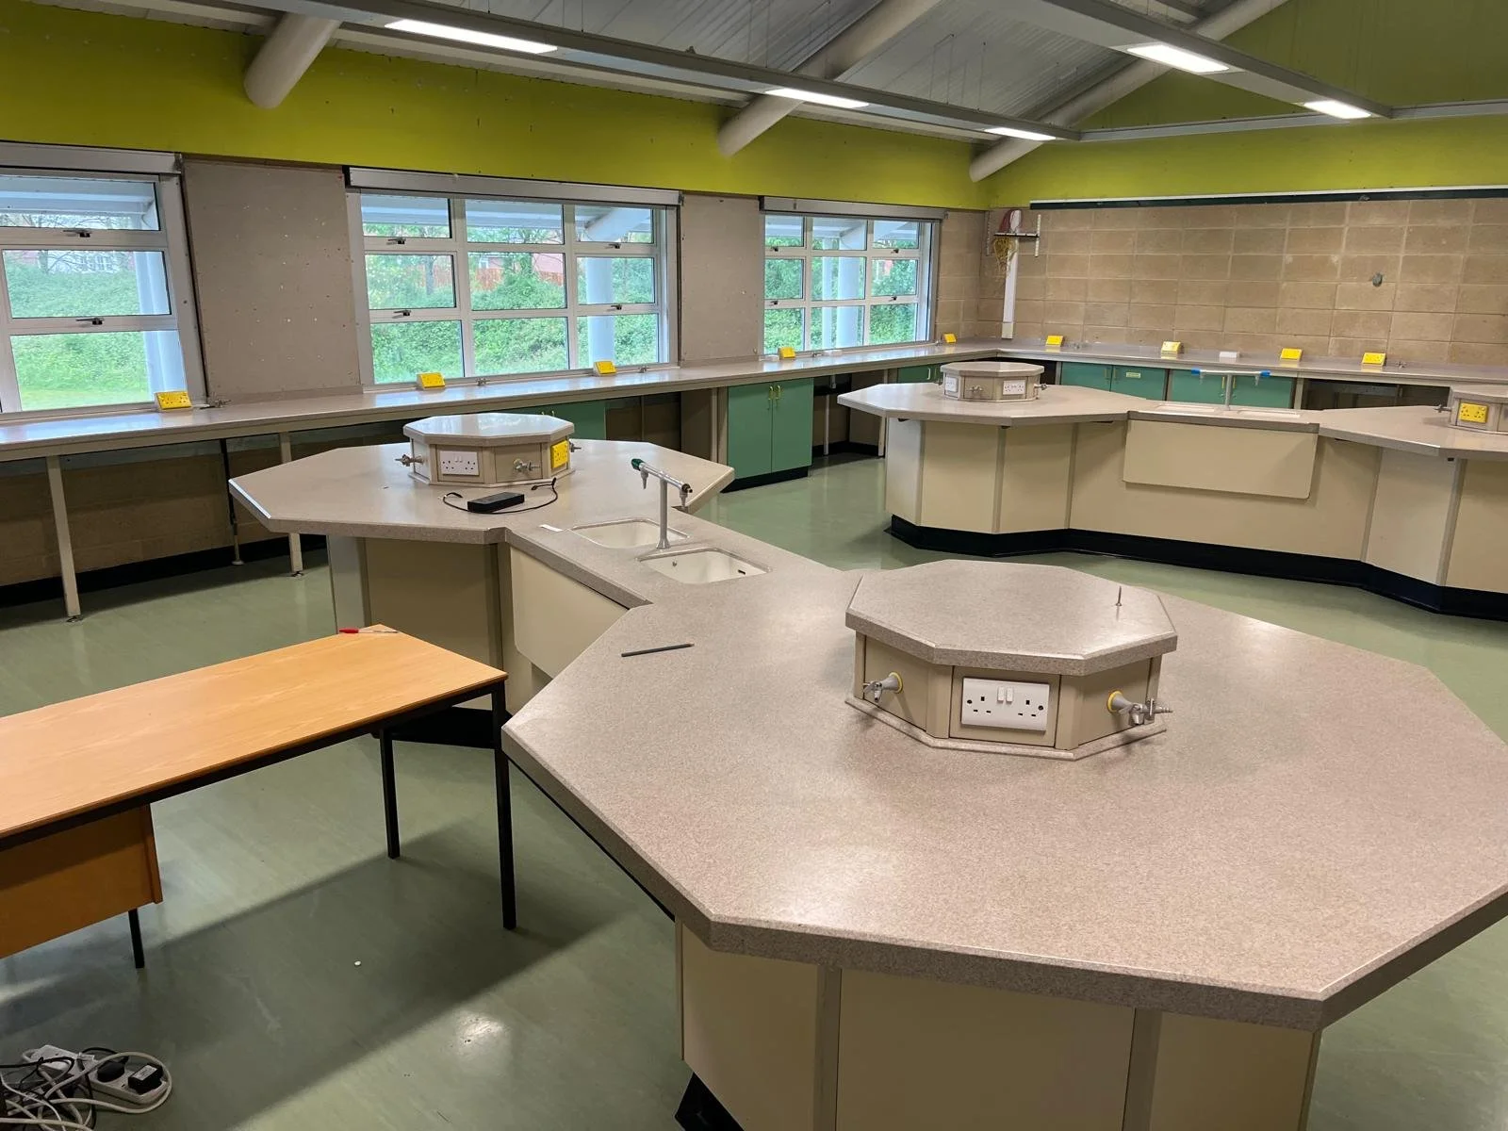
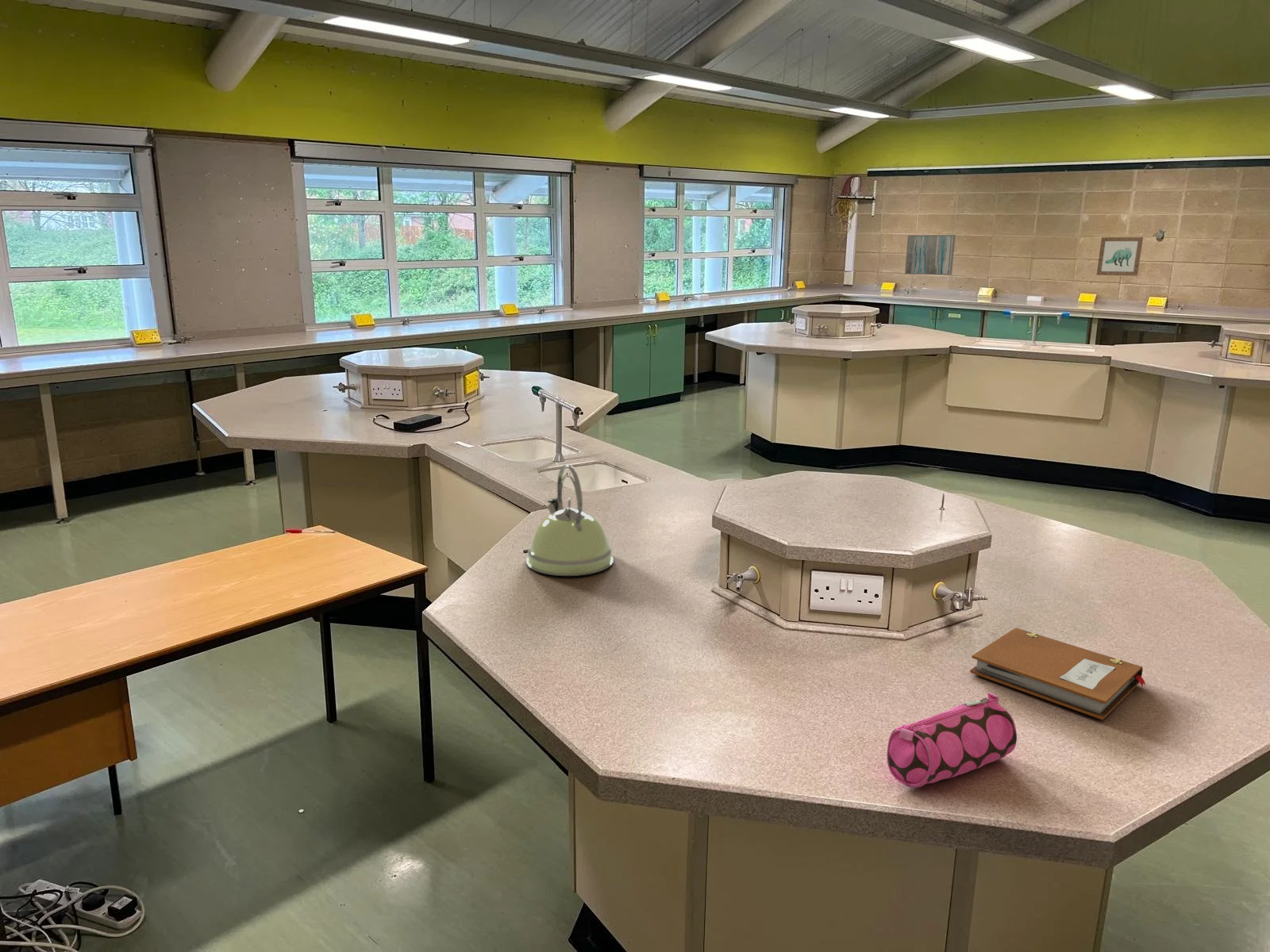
+ wall art (929, 255)
+ kettle (567, 512)
+ pencil case (950, 739)
+ notebook (1060, 670)
+ wall art (1119, 256)
